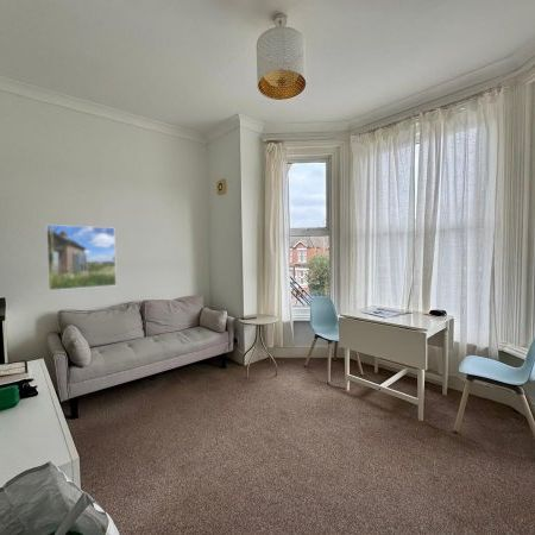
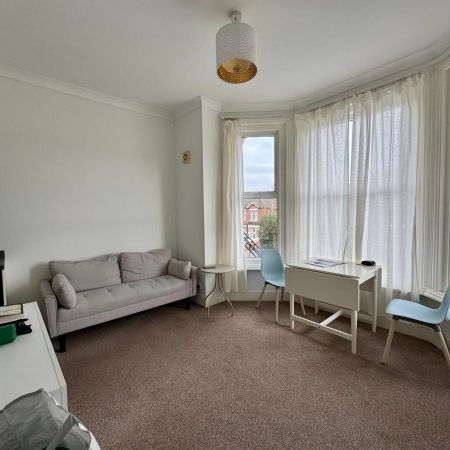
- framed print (83, 257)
